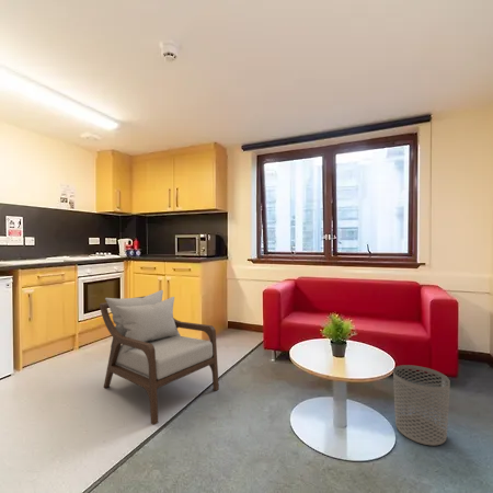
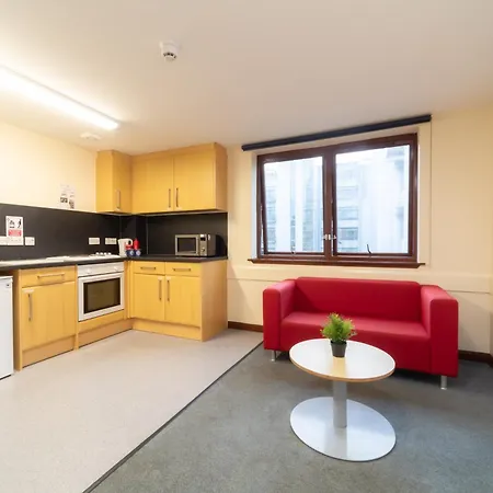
- waste bin (420, 403)
- armchair (156, 342)
